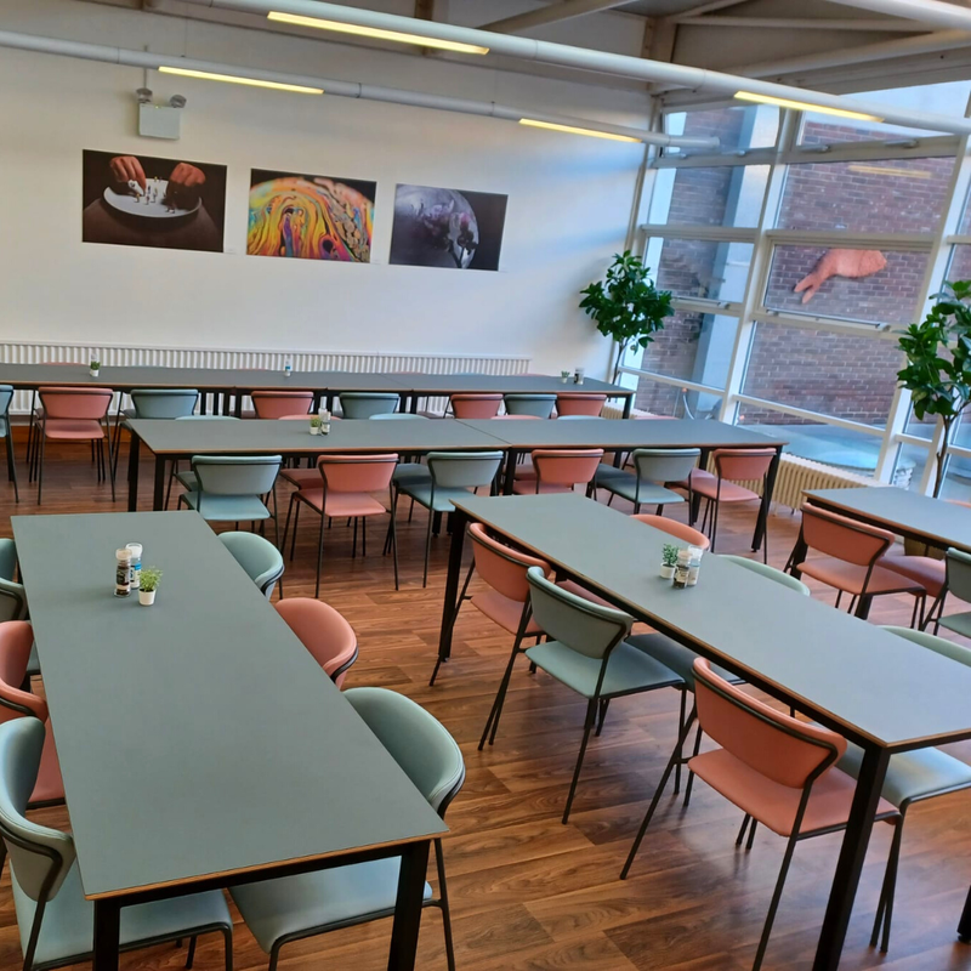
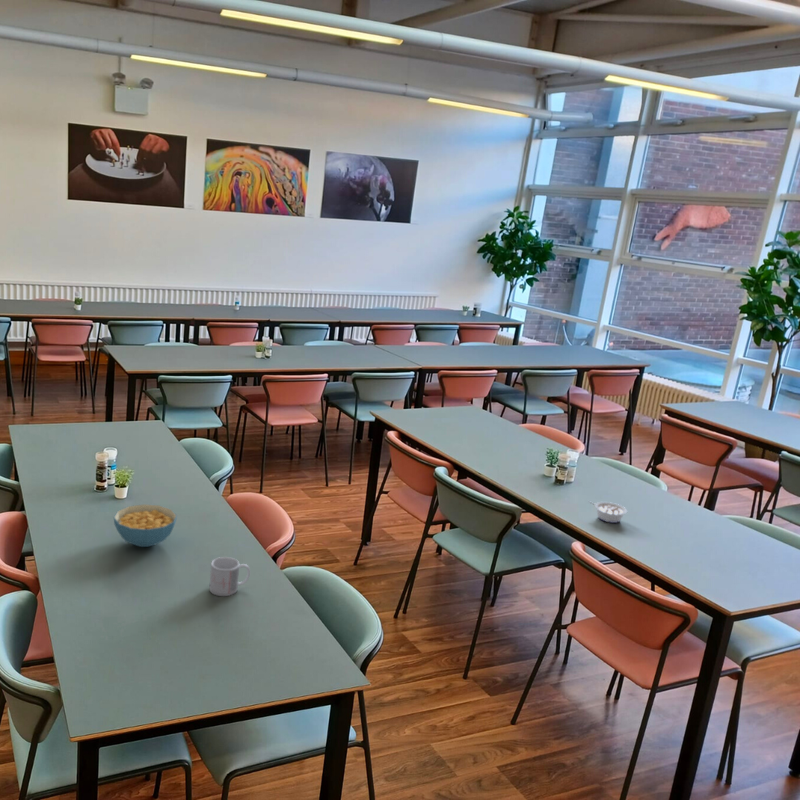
+ legume (609, 512)
+ mug (230, 575)
+ cereal bowl (145, 529)
